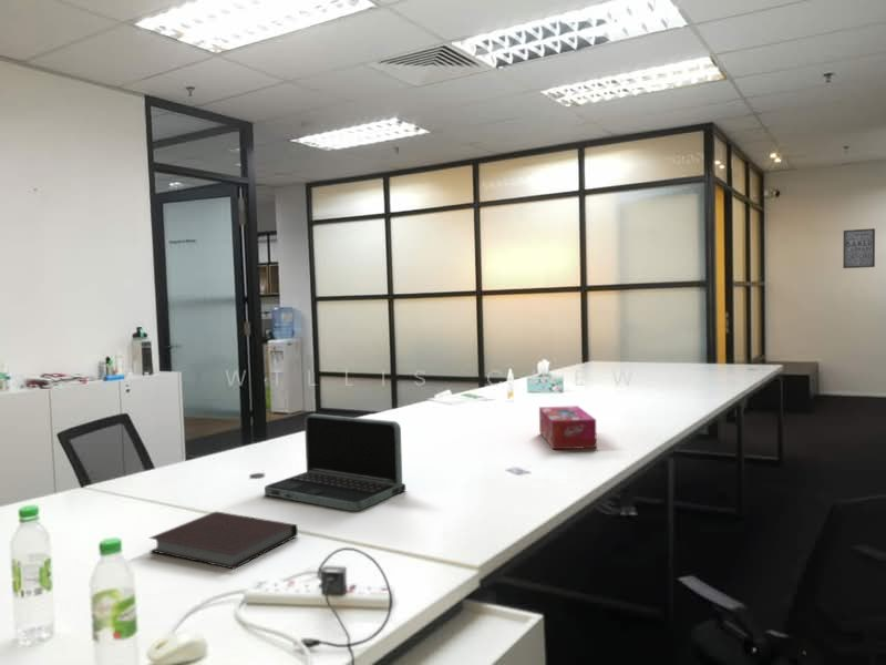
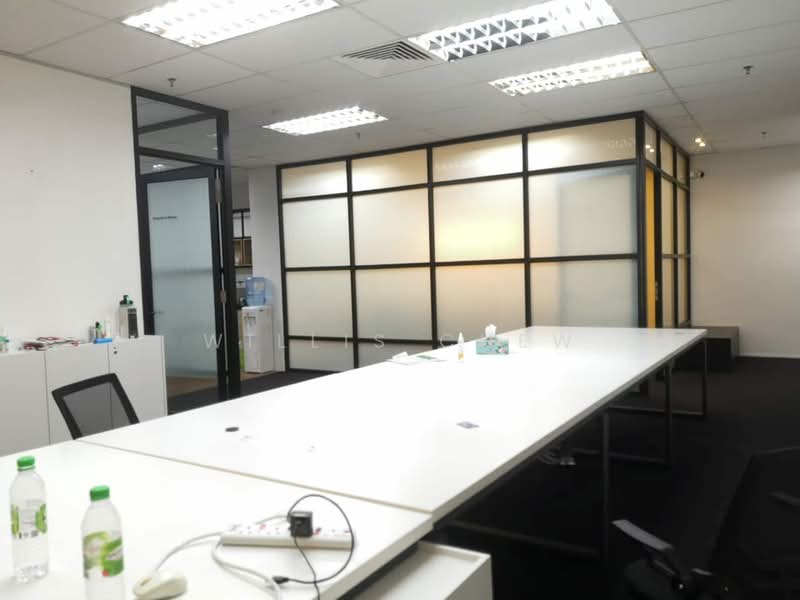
- notebook (225, 536)
- wall art (858, 248)
- laptop (332, 456)
- tissue box (566, 426)
